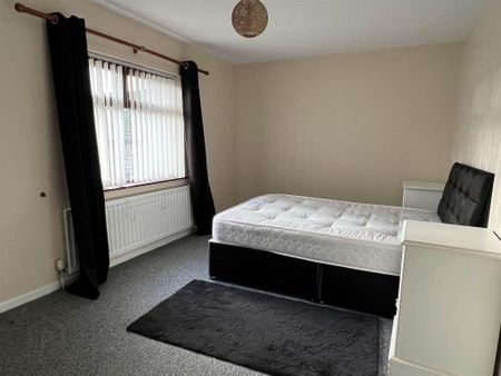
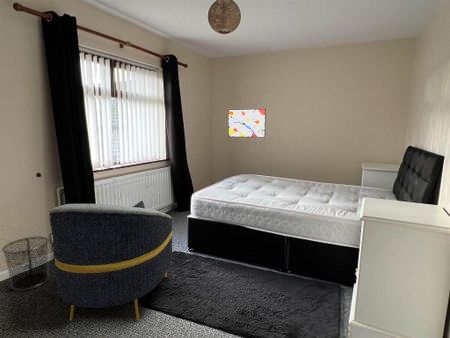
+ armchair (113, 247)
+ waste bin (28, 262)
+ wall art (246, 123)
